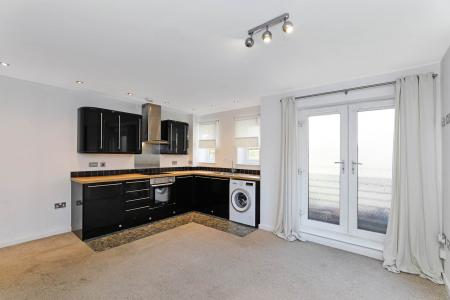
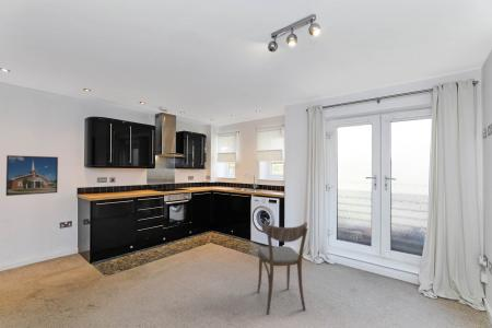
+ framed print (33, 175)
+ dining chair (280, 260)
